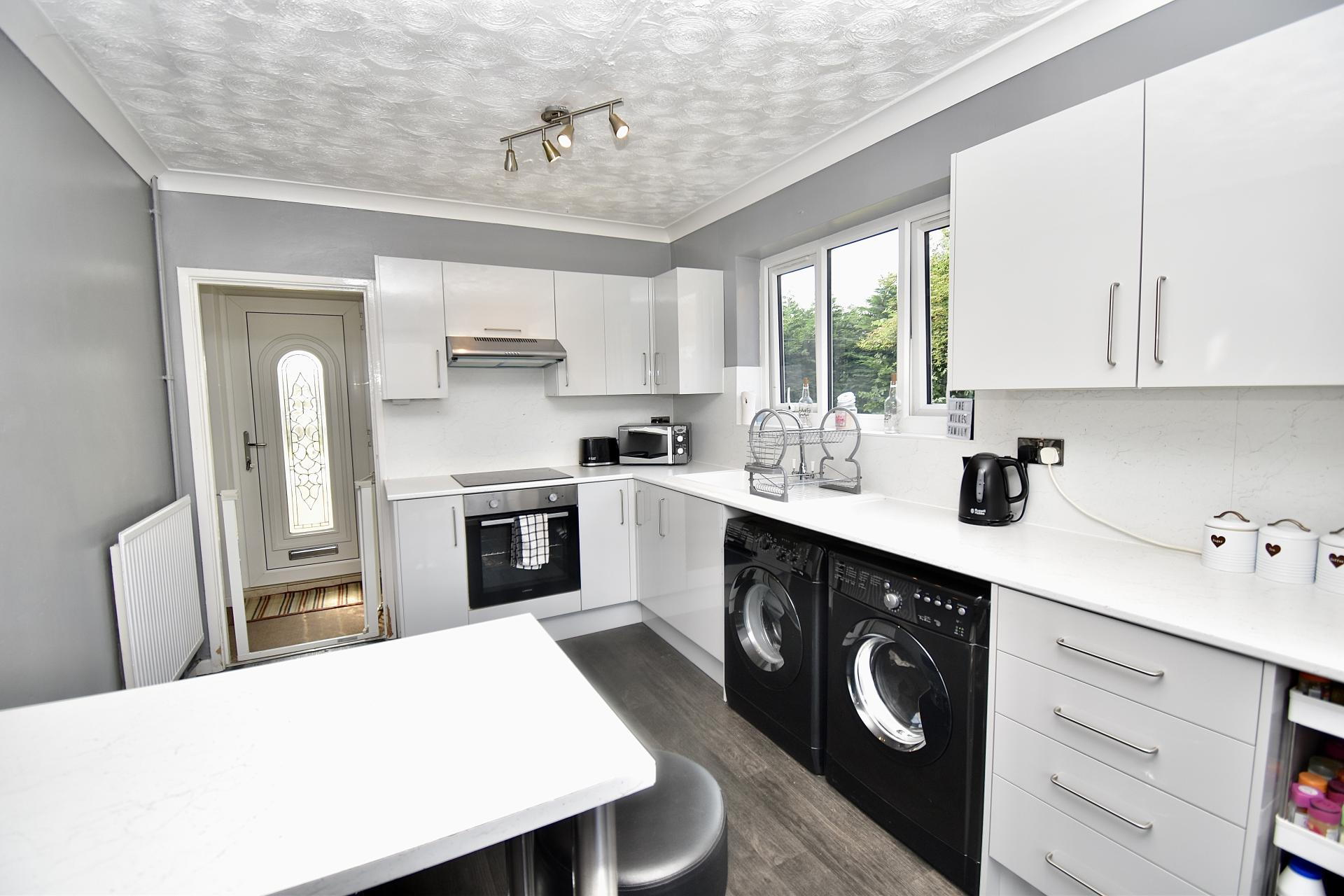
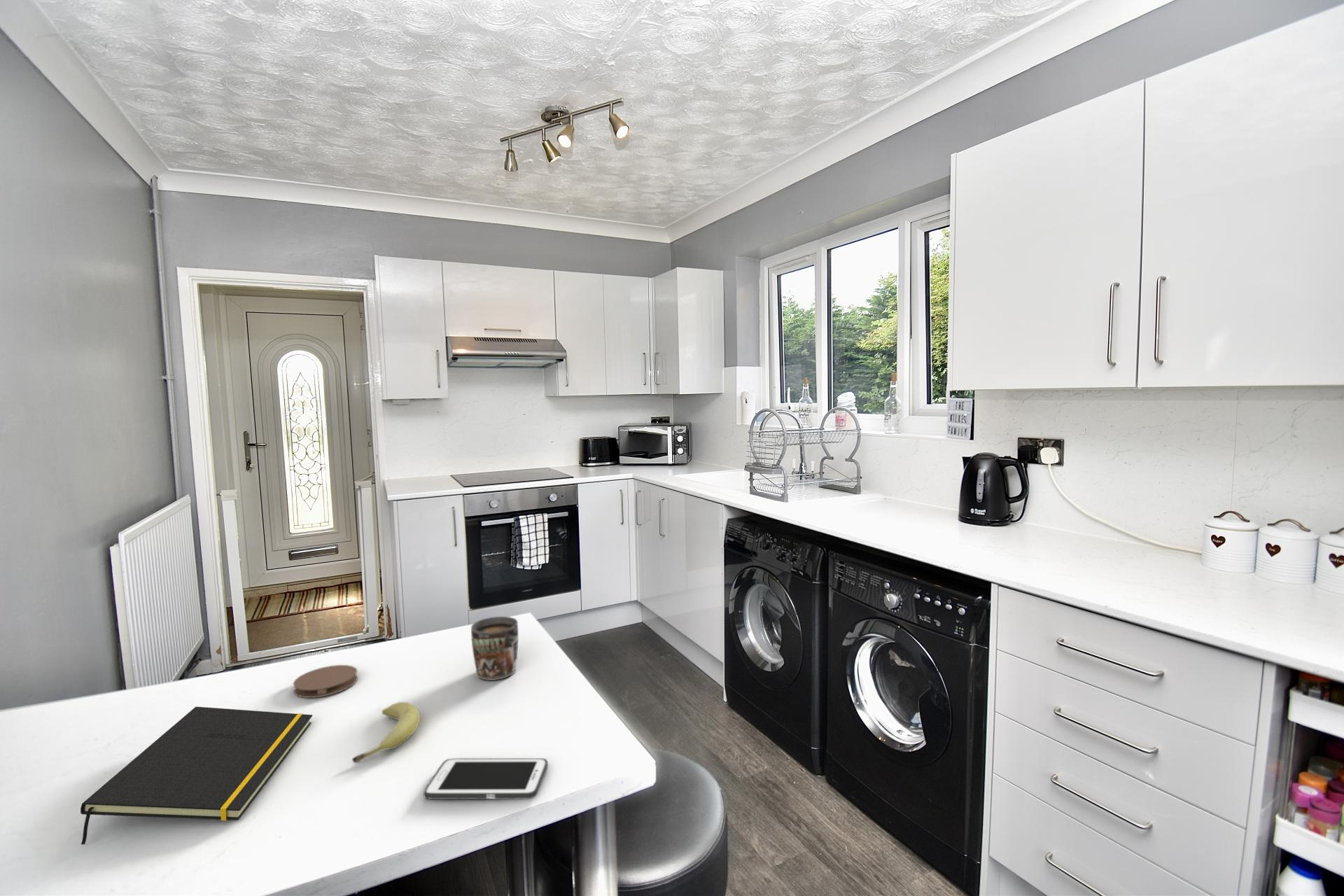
+ cell phone (488, 778)
+ notepad (214, 757)
+ mug (500, 644)
+ fruit (394, 727)
+ coaster (326, 680)
